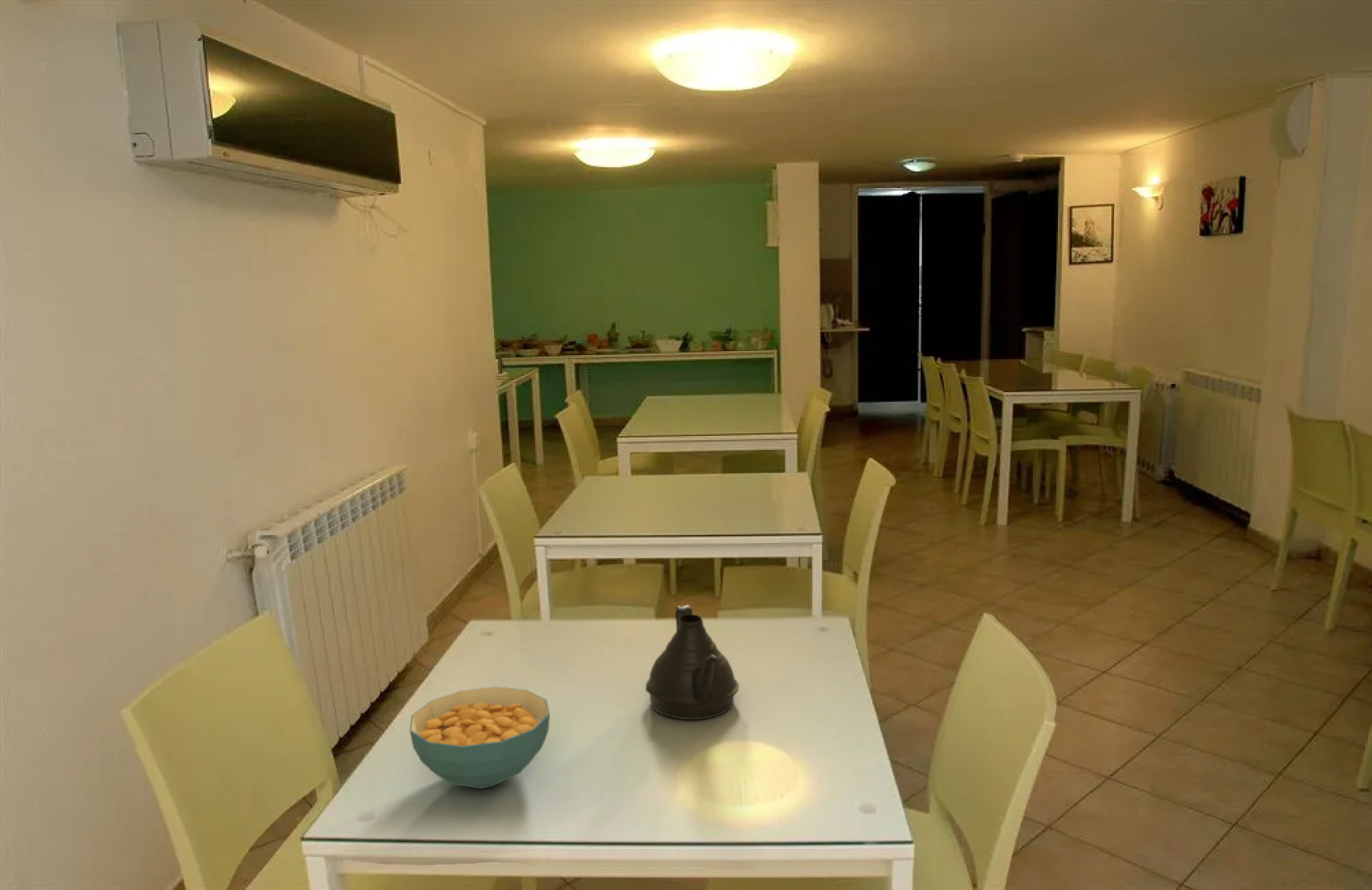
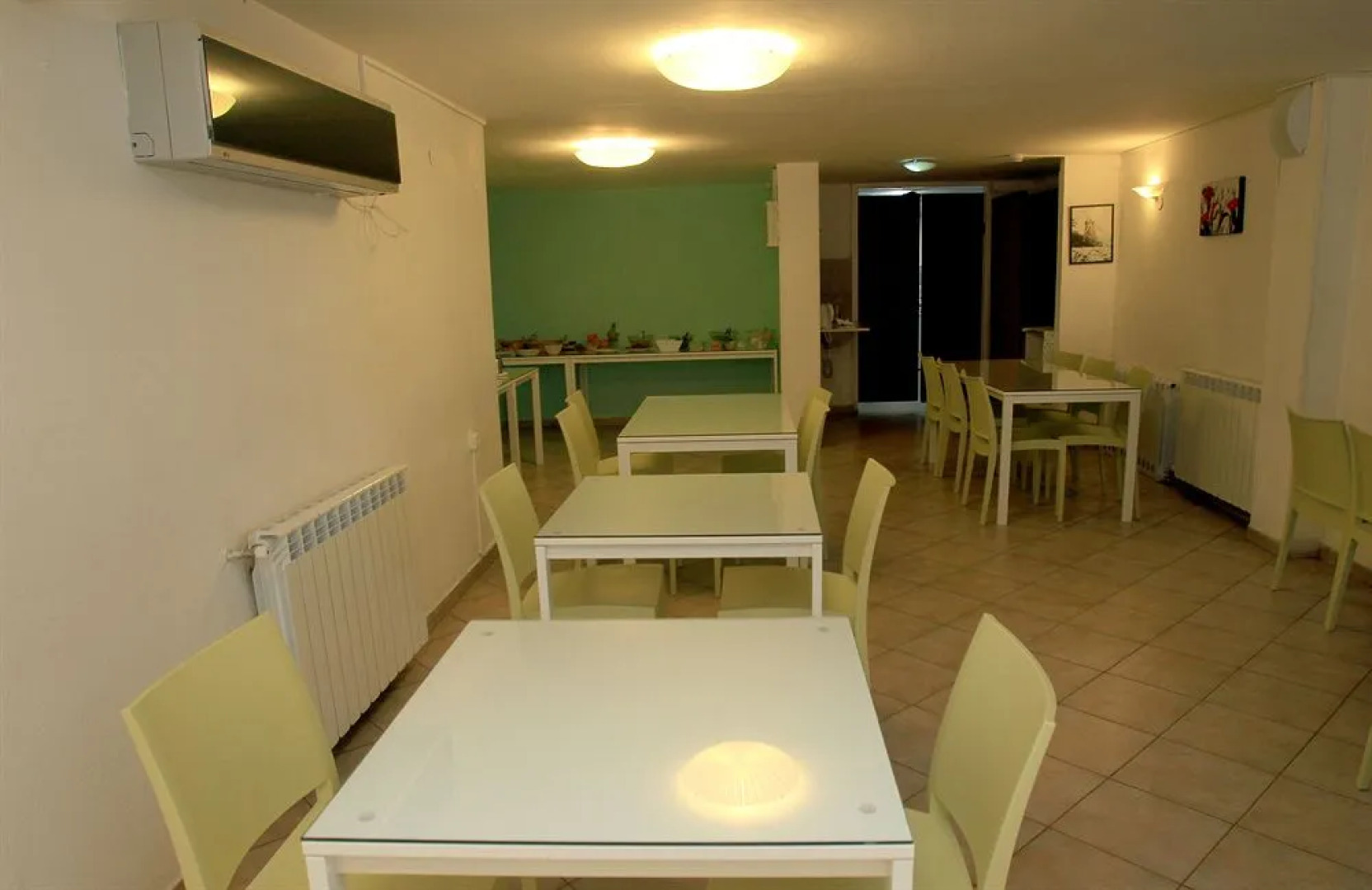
- teapot (694, 667)
- cereal bowl (482, 746)
